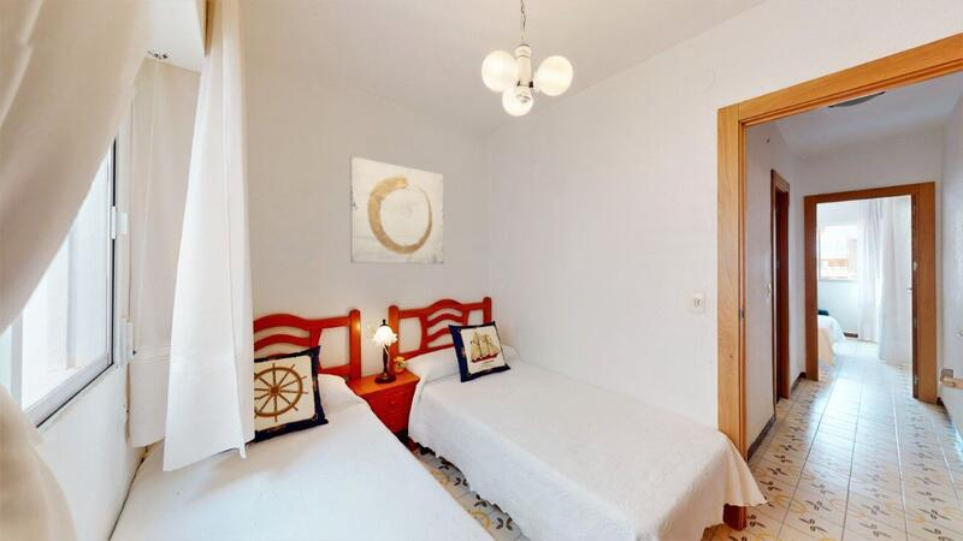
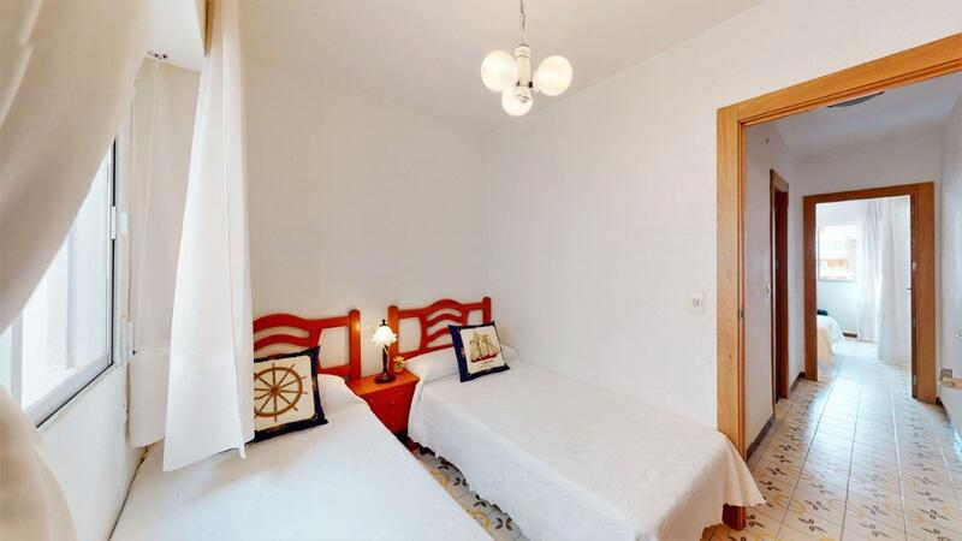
- wall art (400, 214)
